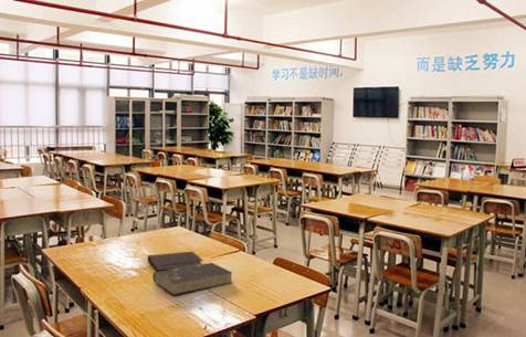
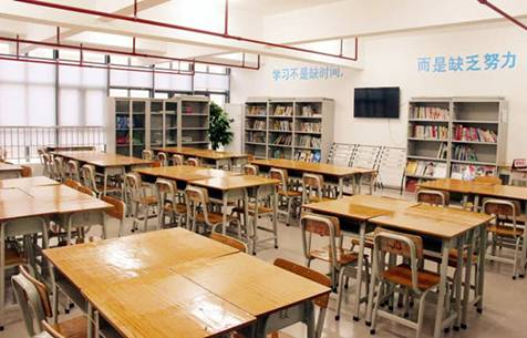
- book (192, 276)
- notebook (175, 260)
